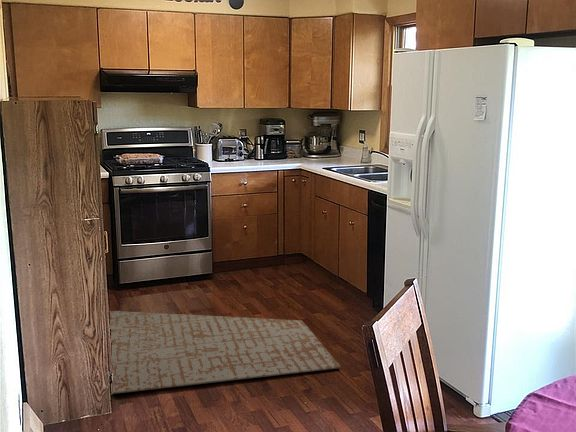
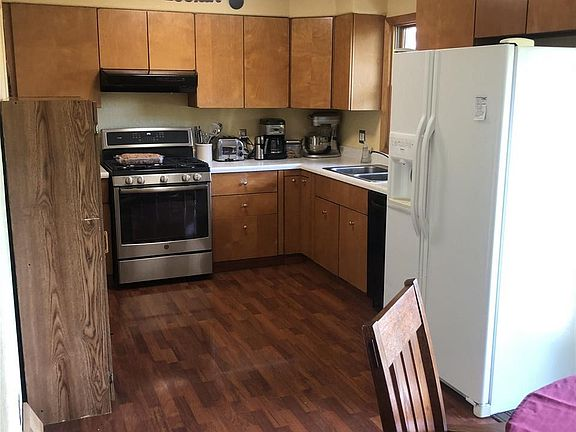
- rug (160, 341)
